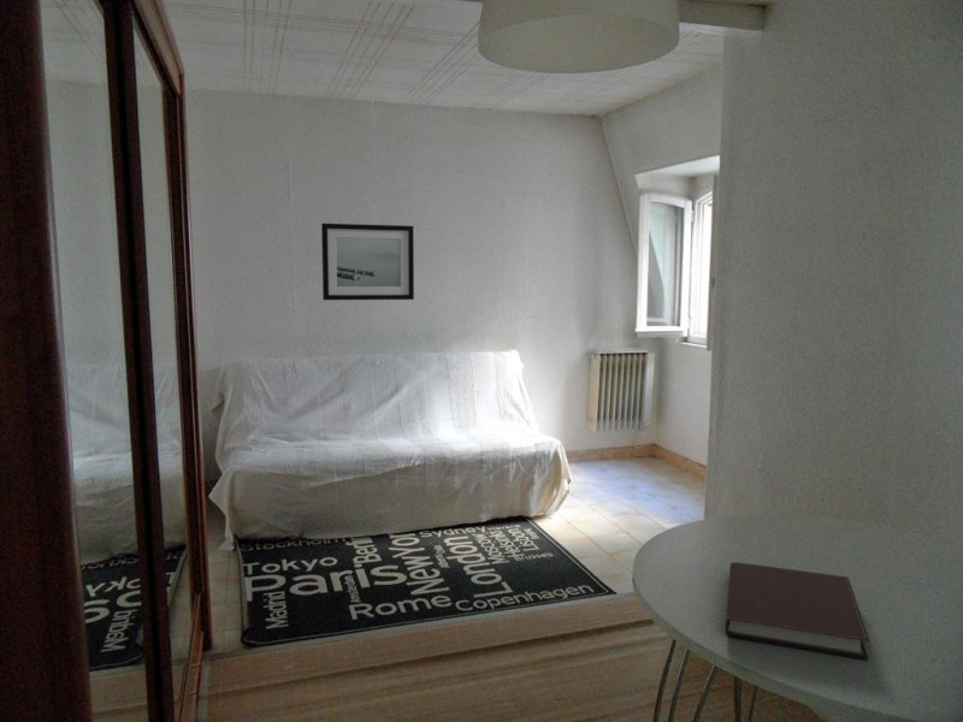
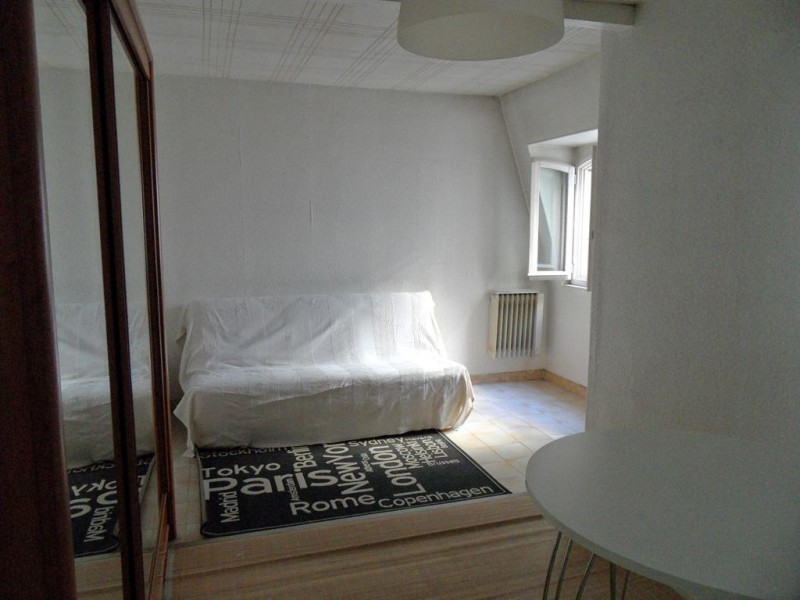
- wall art (368, 262)
- notebook (790, 604)
